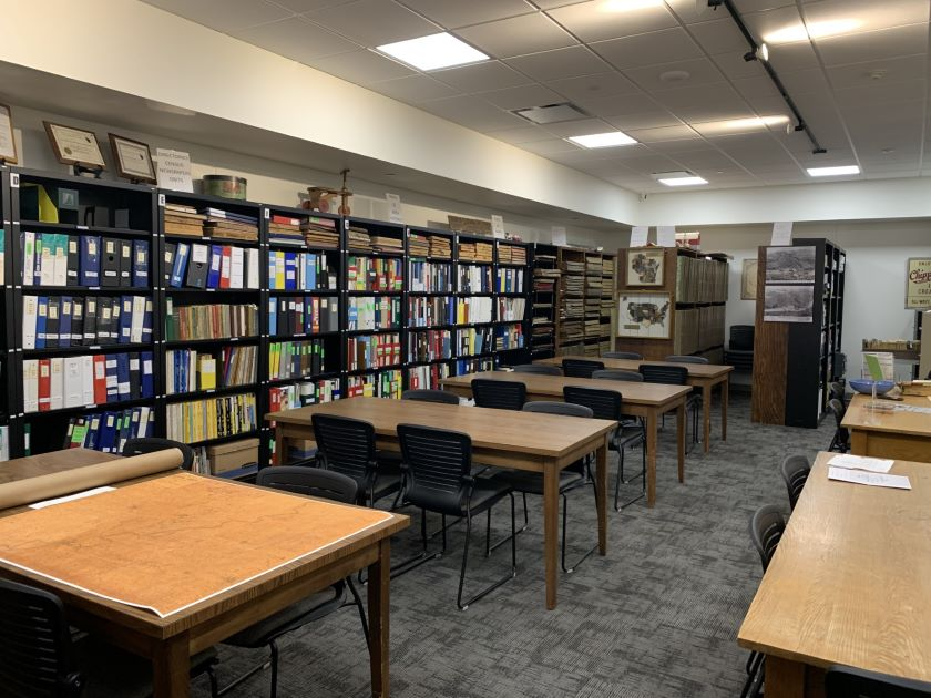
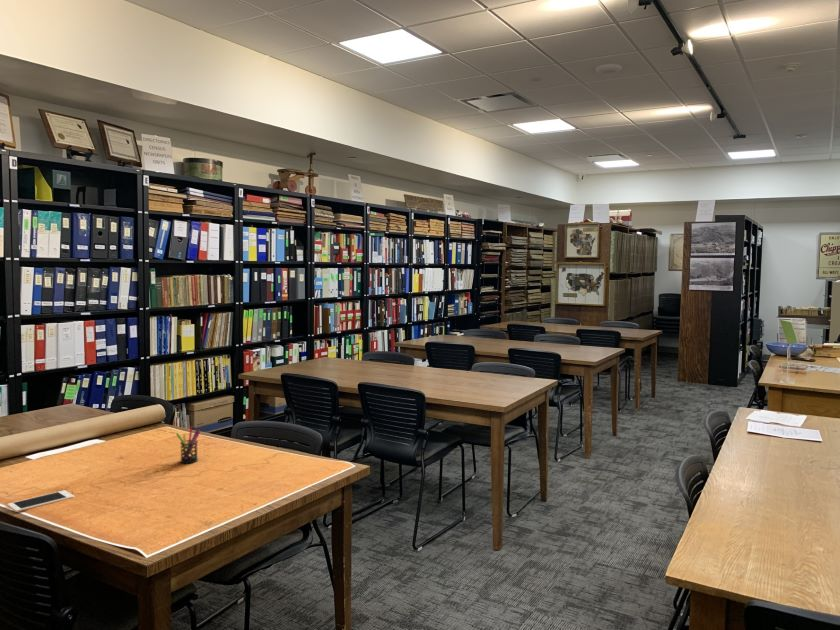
+ cell phone (41, 500)
+ pen holder (187, 444)
